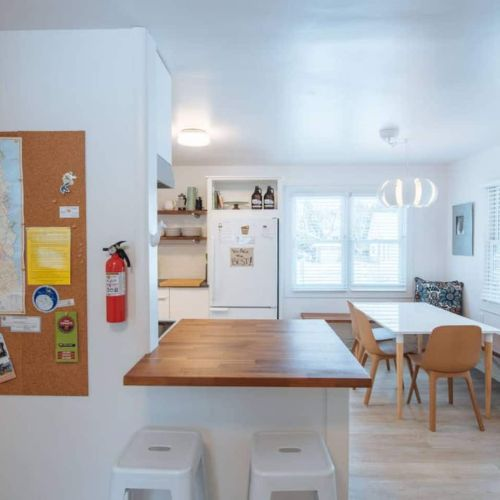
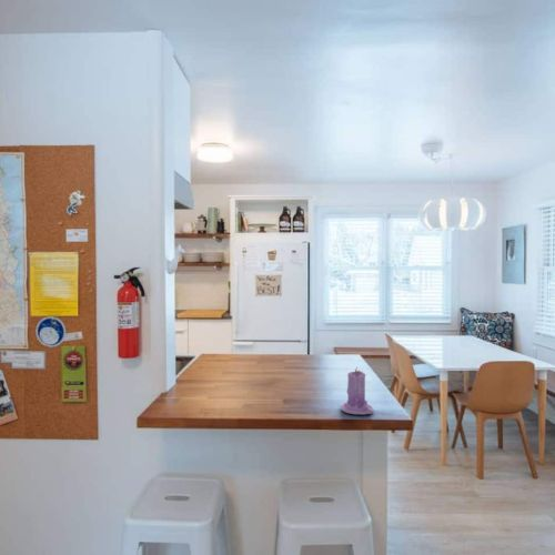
+ candle (356, 387)
